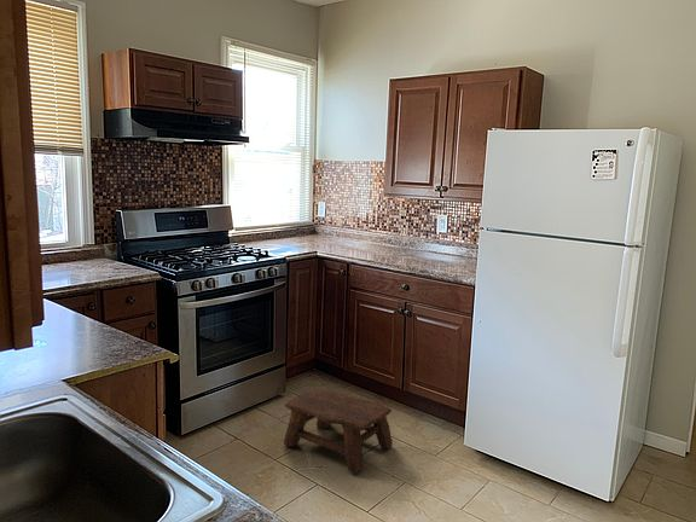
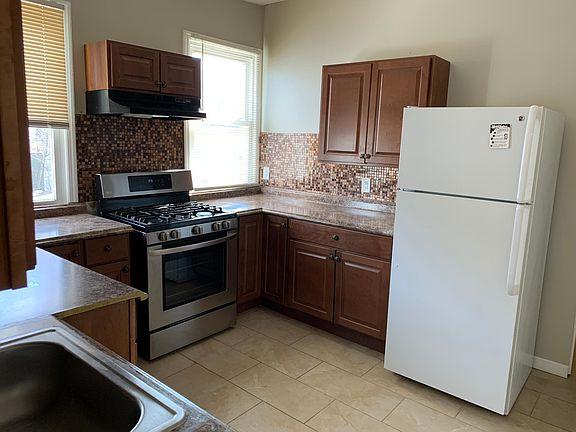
- stool (340, 423)
